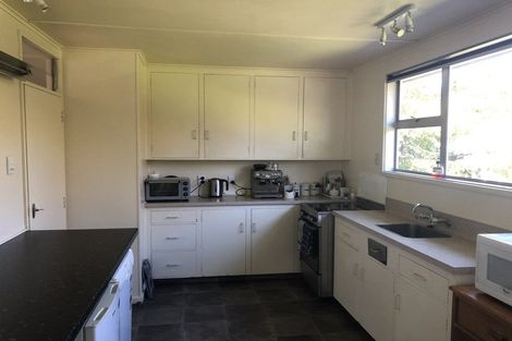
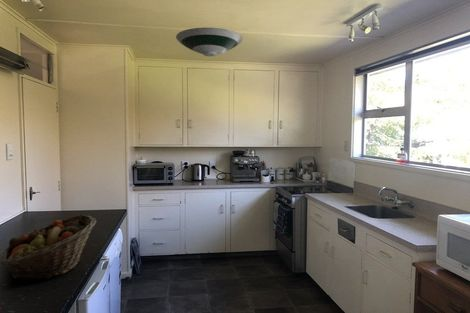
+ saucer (209, 46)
+ fruit basket (51, 244)
